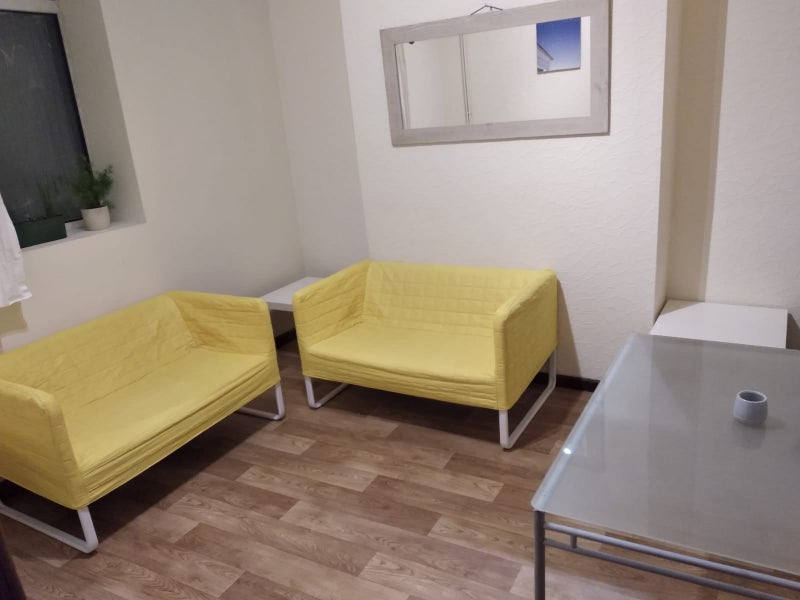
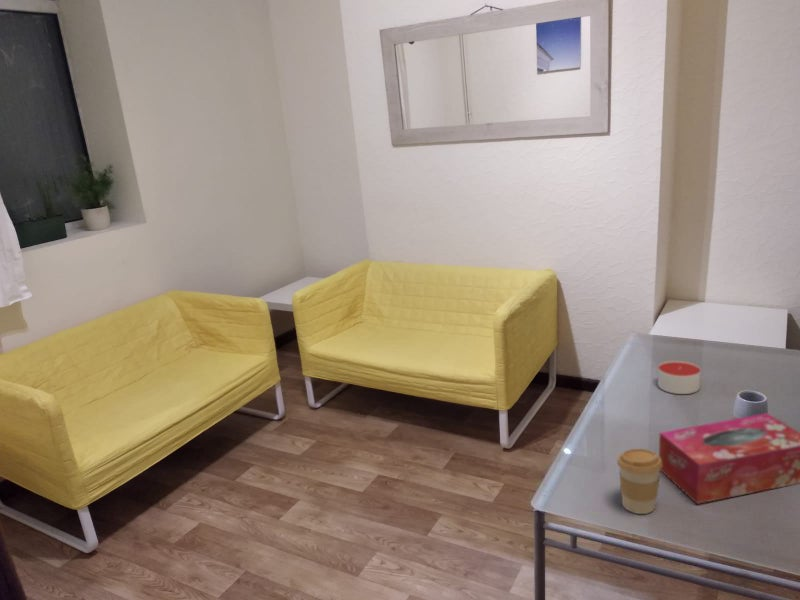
+ candle (678, 376)
+ tissue box (733, 456)
+ coffee cup (639, 479)
